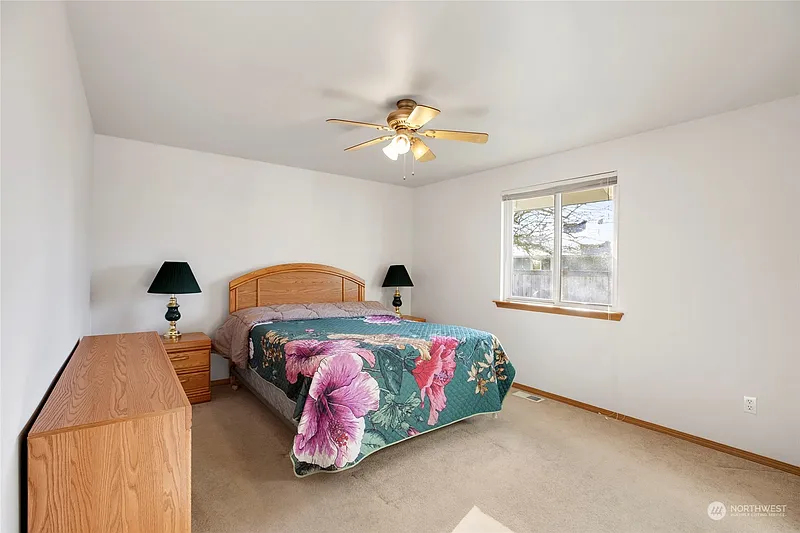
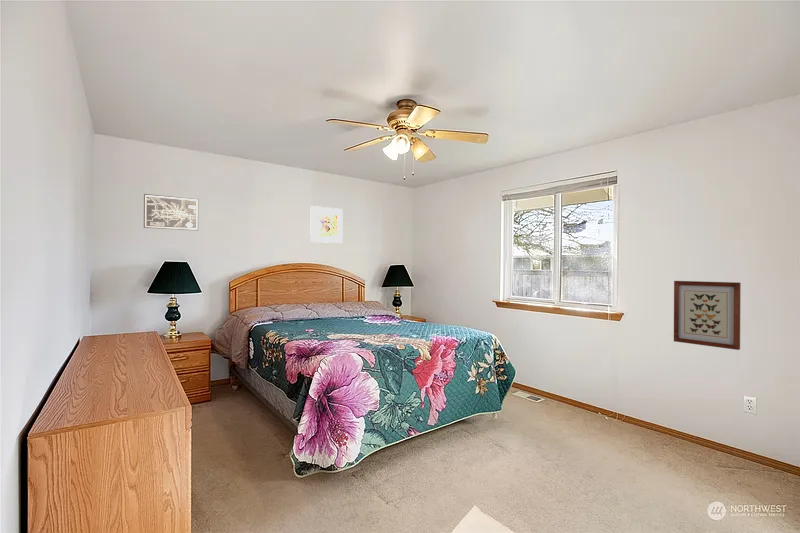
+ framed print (327, 225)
+ wall art (705, 313)
+ wall art (172, 212)
